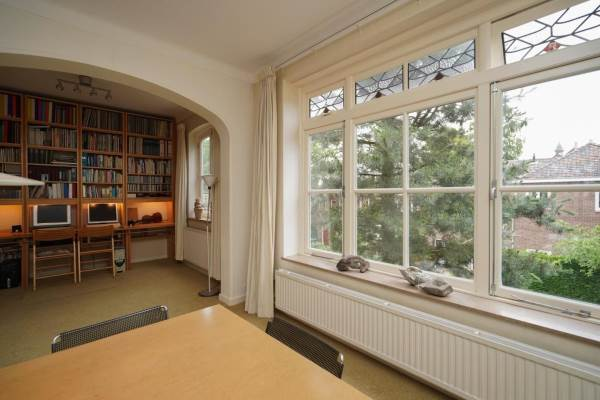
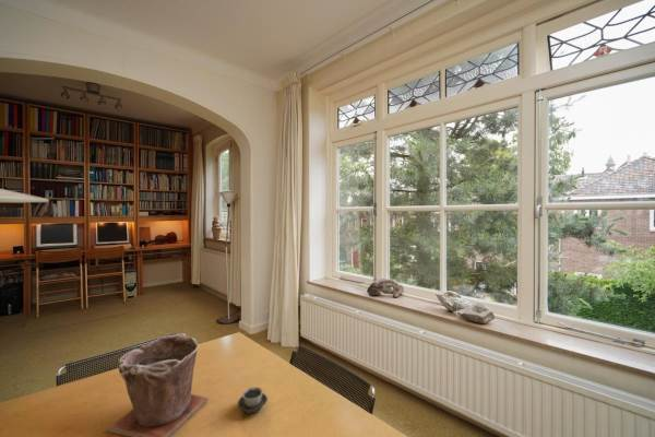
+ cup (252, 400)
+ plant pot (160, 380)
